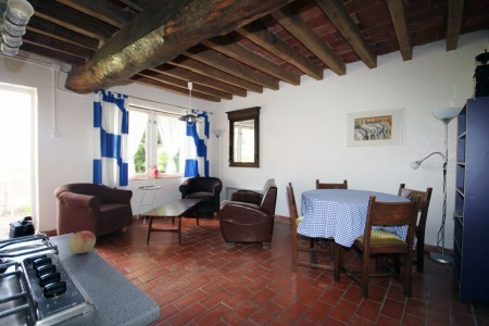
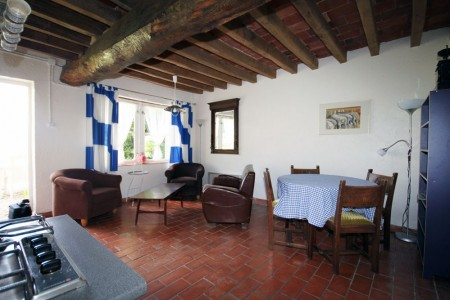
- fruit (82, 242)
